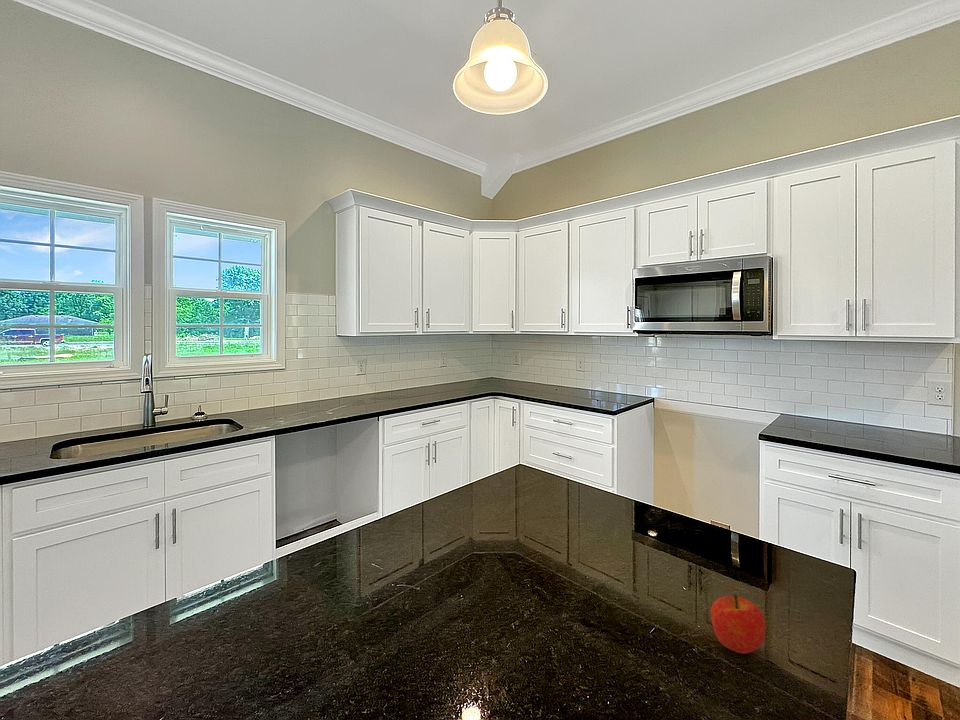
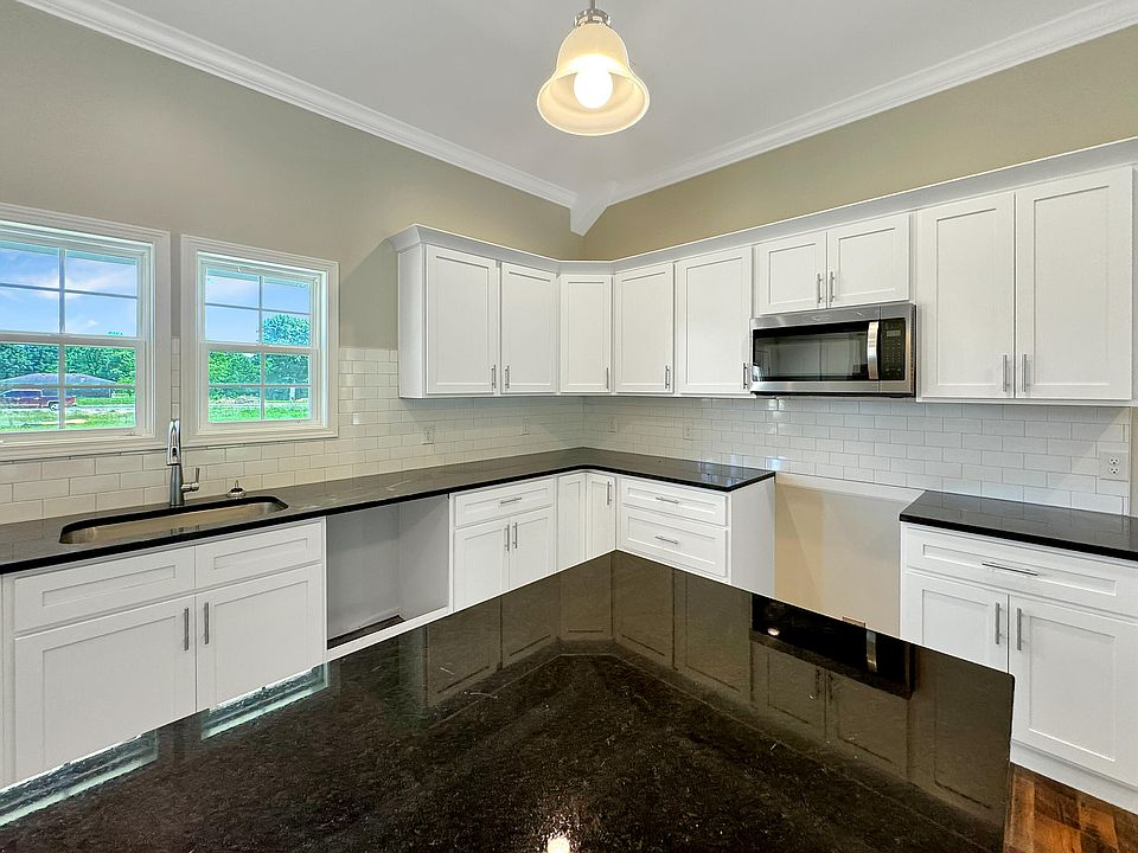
- fruit (737, 622)
